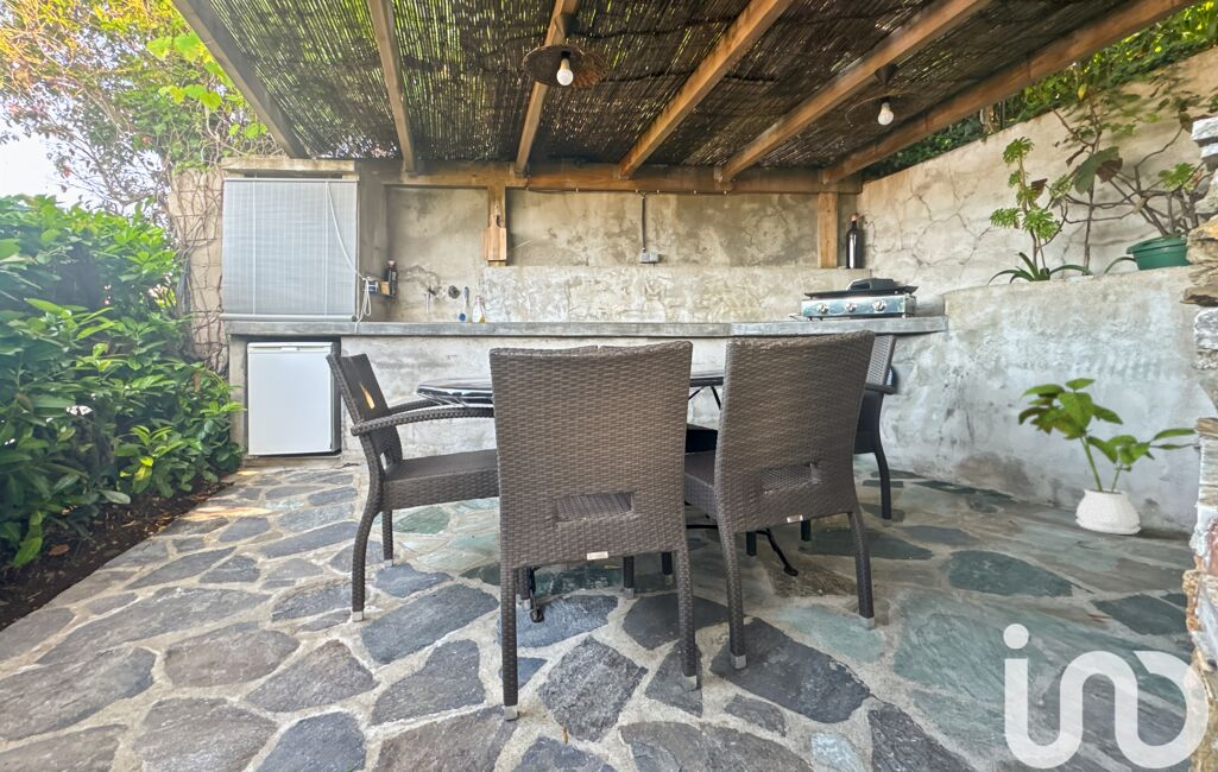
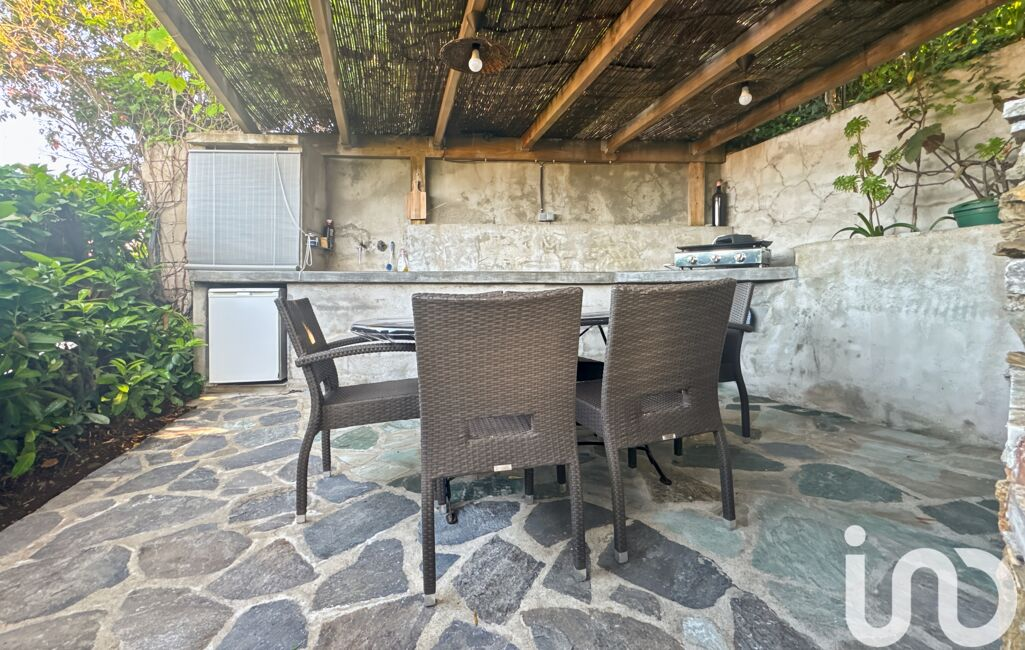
- house plant (1100, 450)
